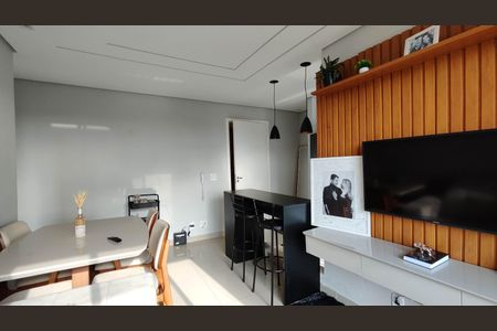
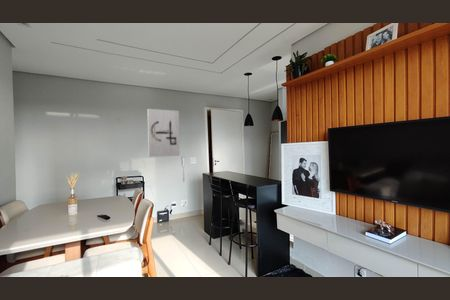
+ wall art (164, 133)
